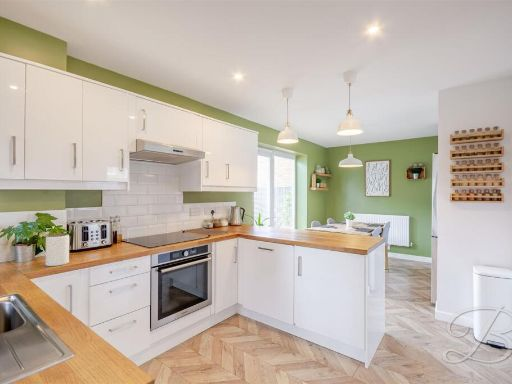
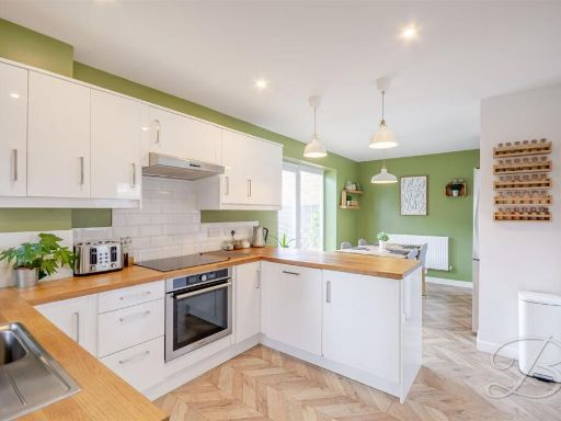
- jar (57, 249)
